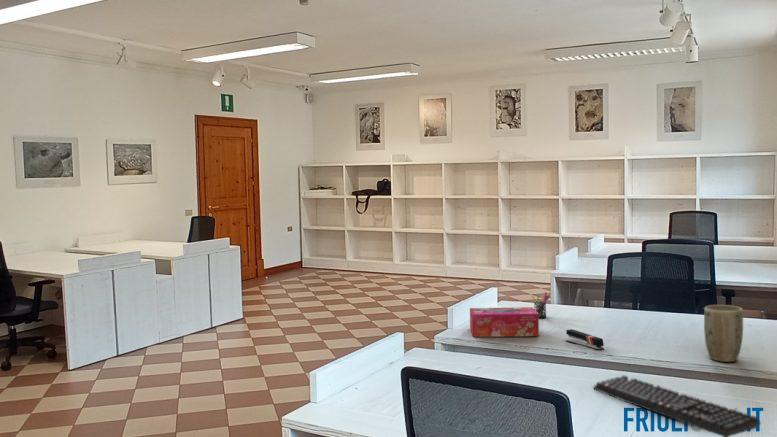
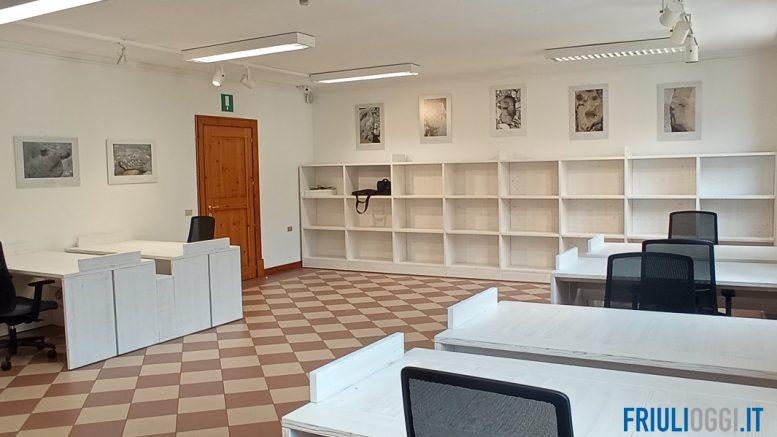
- keyboard (669, 402)
- pen holder (540, 303)
- plant pot (723, 333)
- stapler (584, 339)
- tissue box (503, 321)
